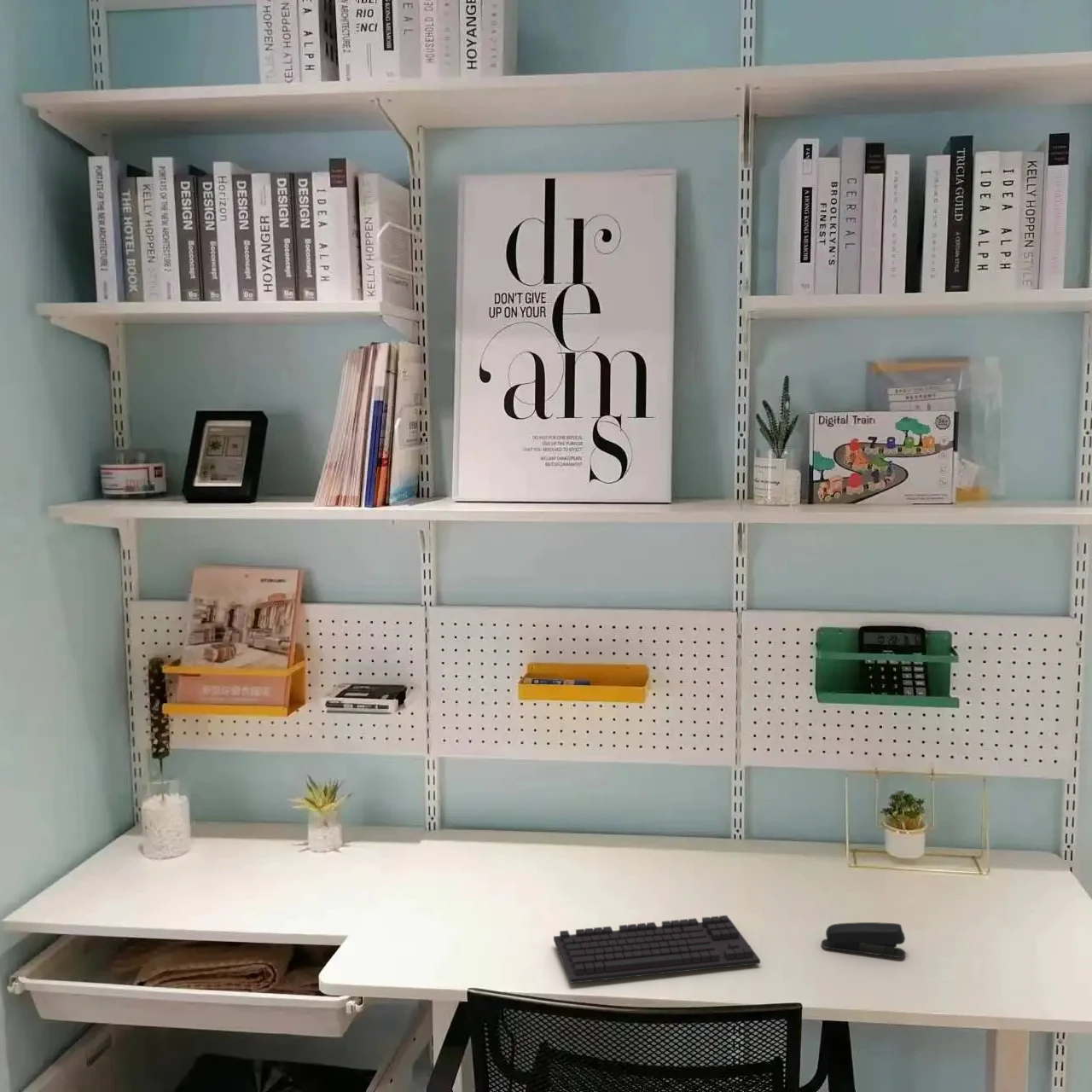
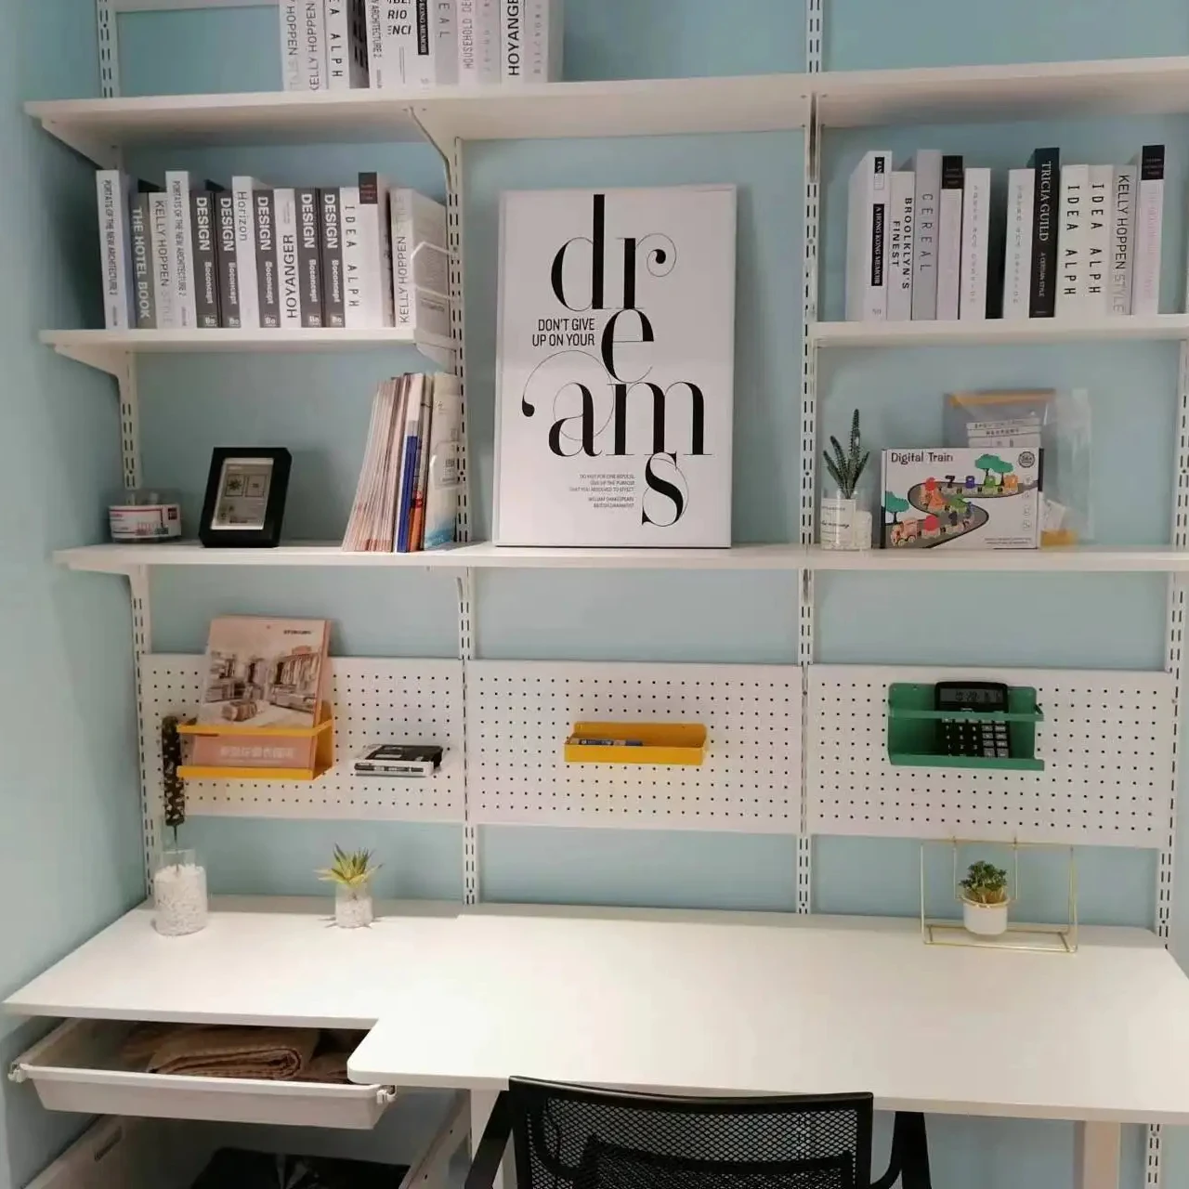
- keyboard (654, 947)
- stapler (863, 935)
